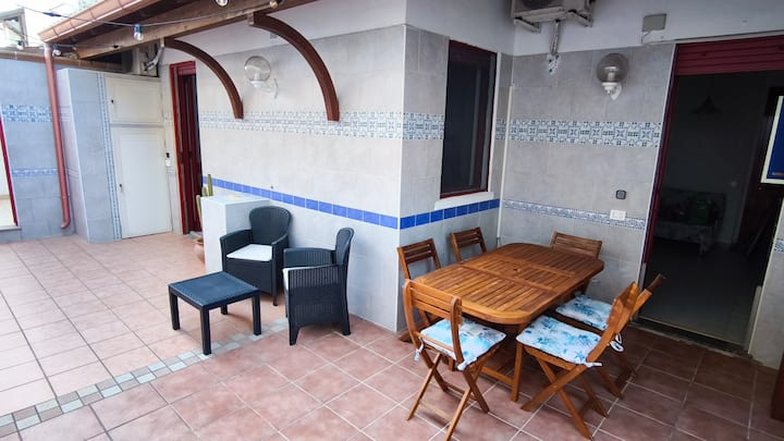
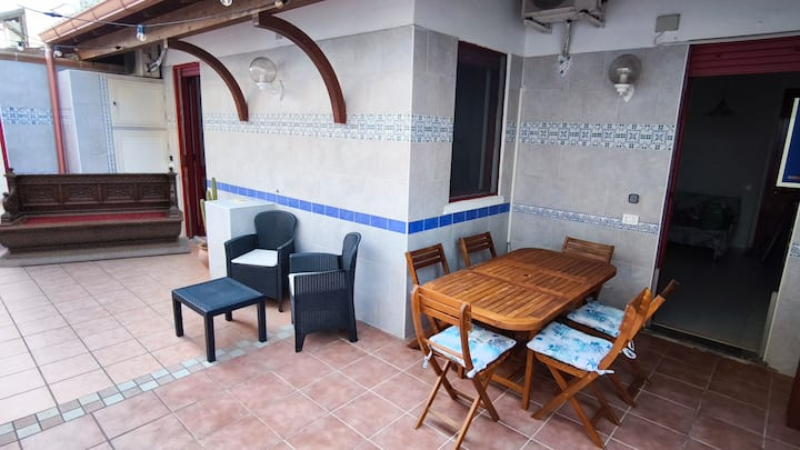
+ bench (99, 210)
